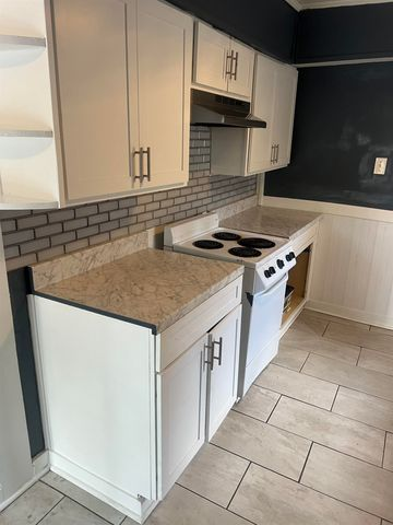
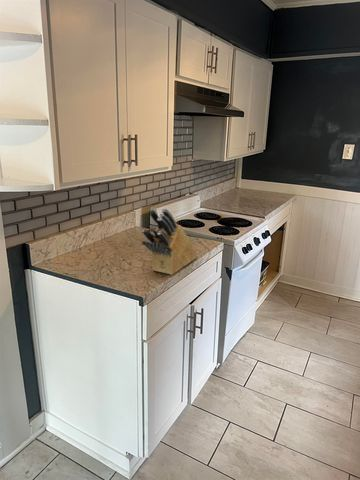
+ knife block (171, 236)
